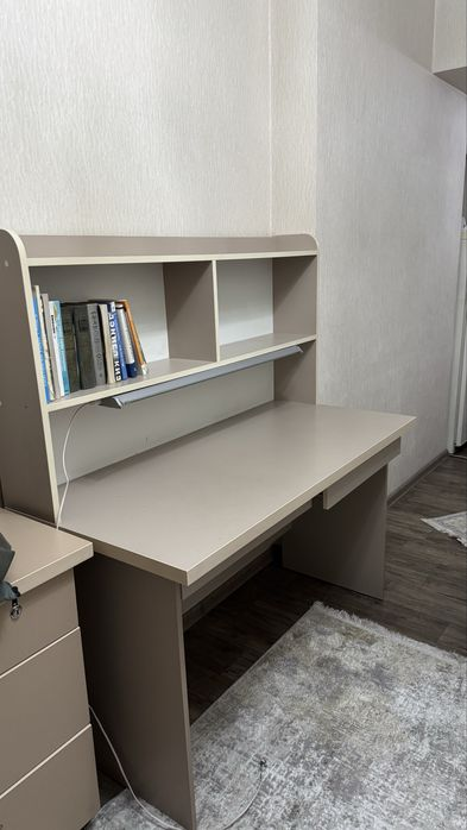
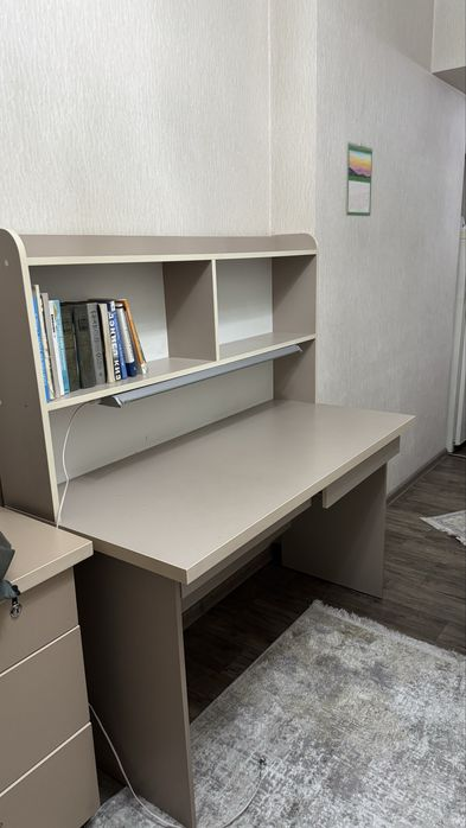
+ calendar (358, 179)
